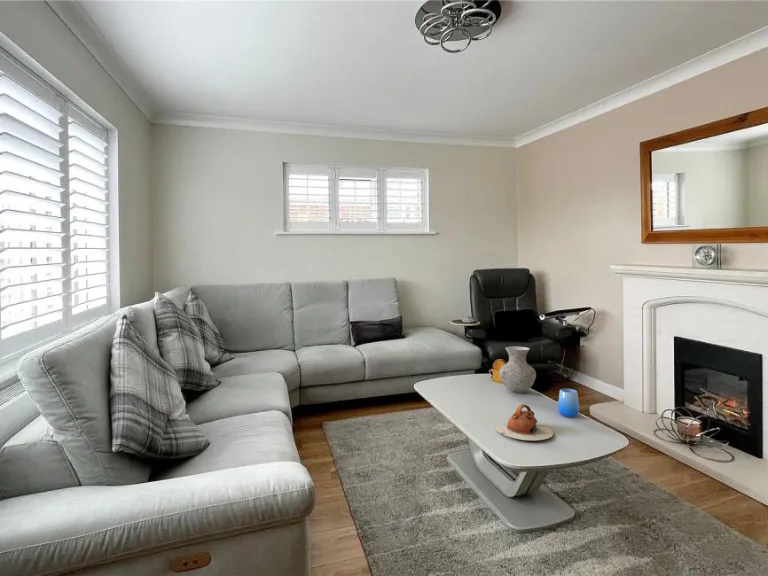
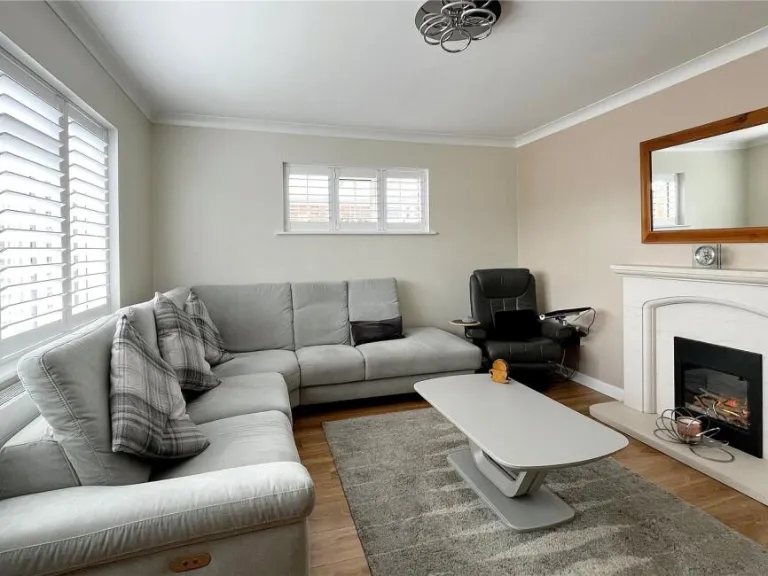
- teapot (523, 417)
- vase (517, 369)
- cup (568, 402)
